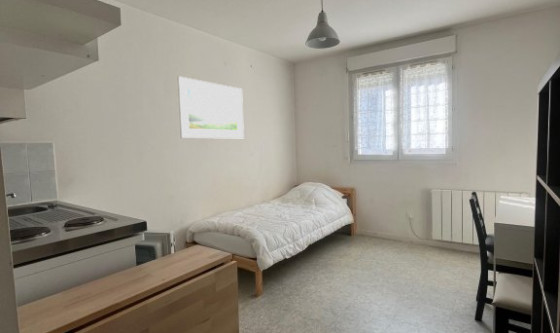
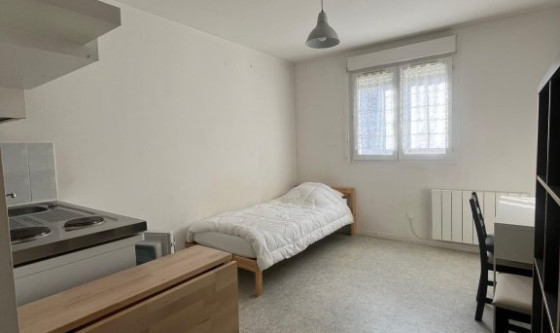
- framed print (214, 110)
